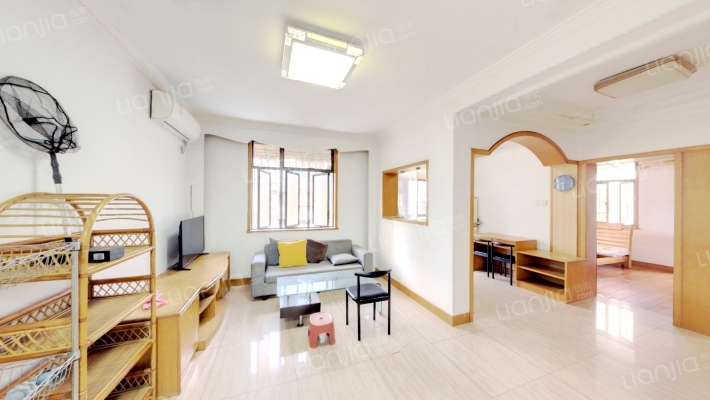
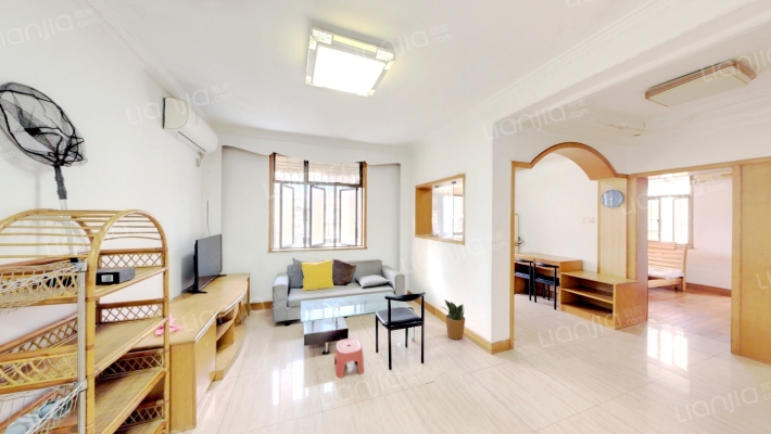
+ potted plant (454, 320)
